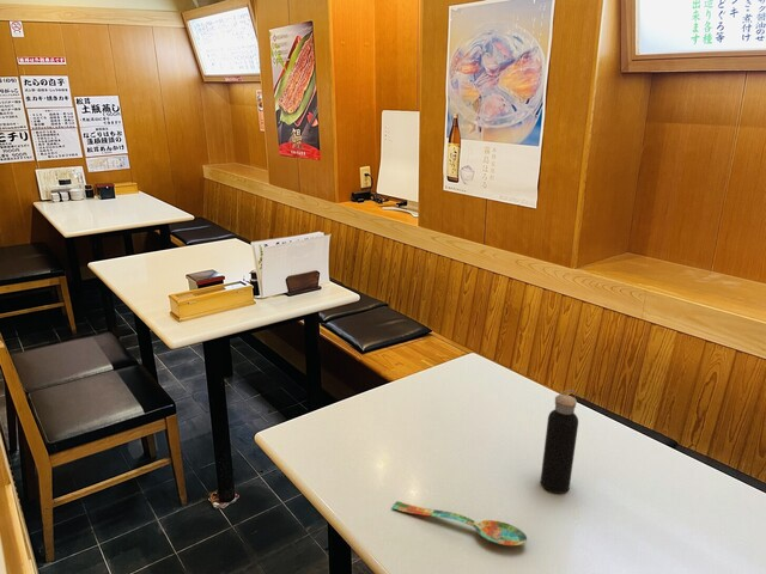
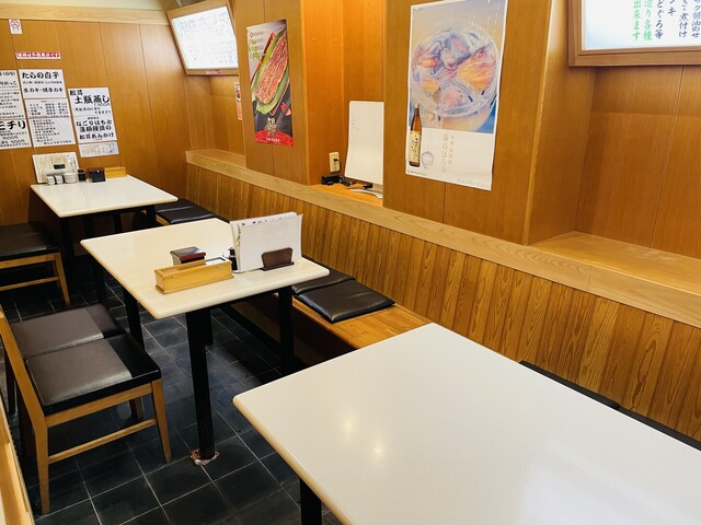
- spoon (456, 519)
- water bottle (560, 439)
